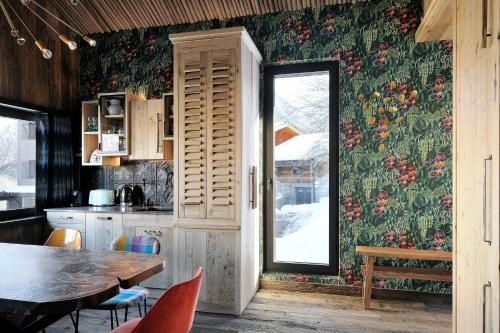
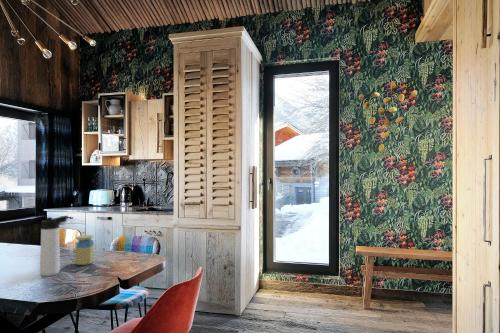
+ jar (84, 249)
+ thermos bottle (54, 245)
